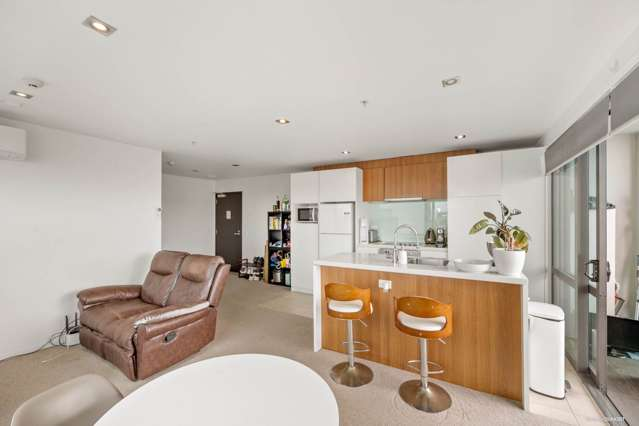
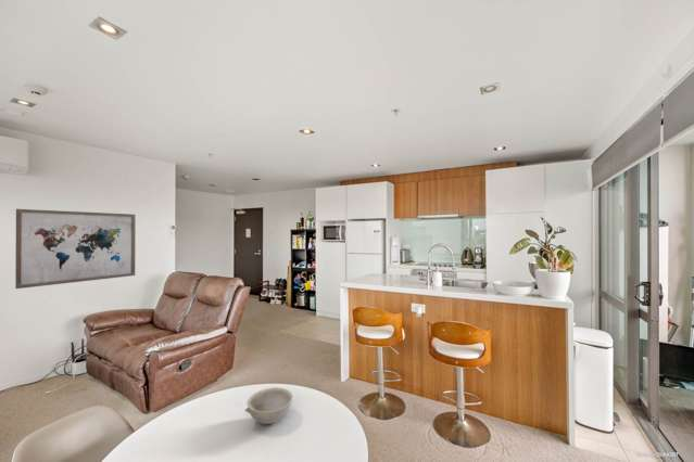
+ bowl (269, 409)
+ wall art (83, 246)
